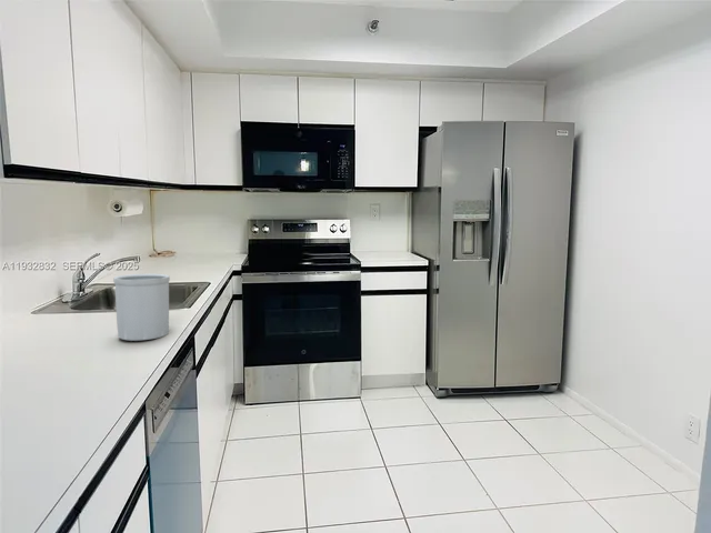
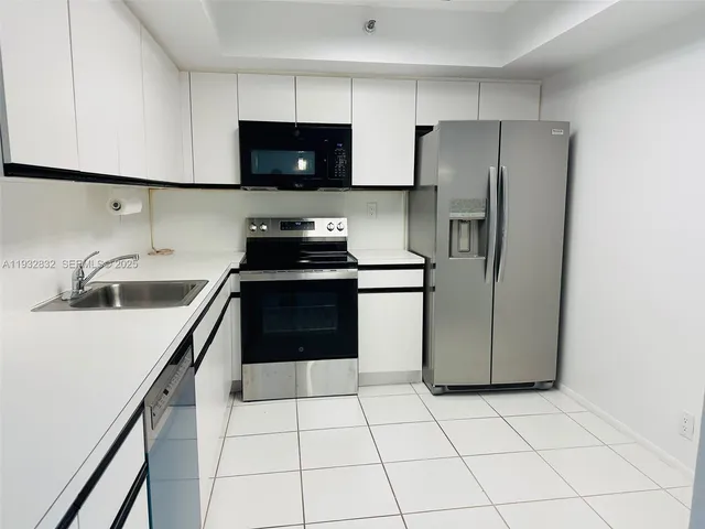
- utensil holder (143, 305)
